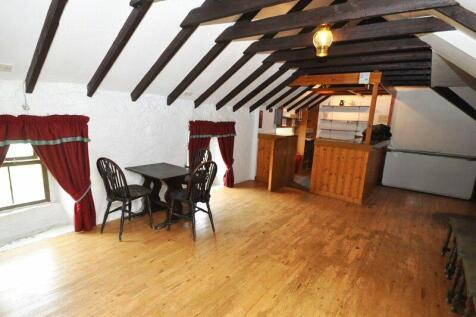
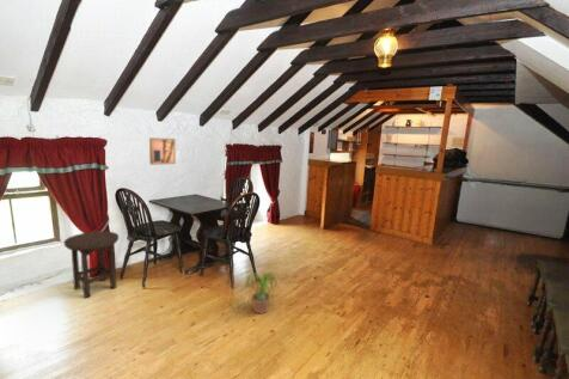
+ wall art (163, 151)
+ potted plant (259, 291)
+ stool (94, 267)
